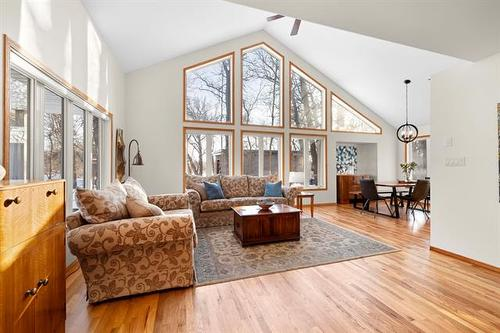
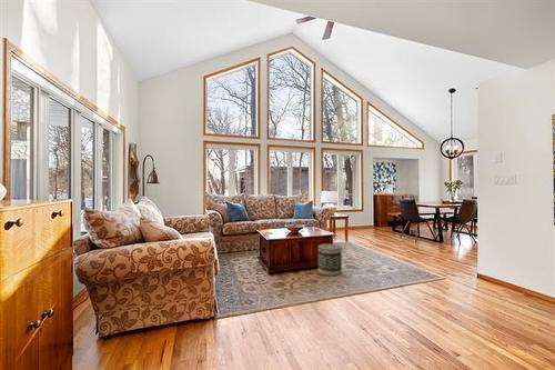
+ basket (329, 258)
